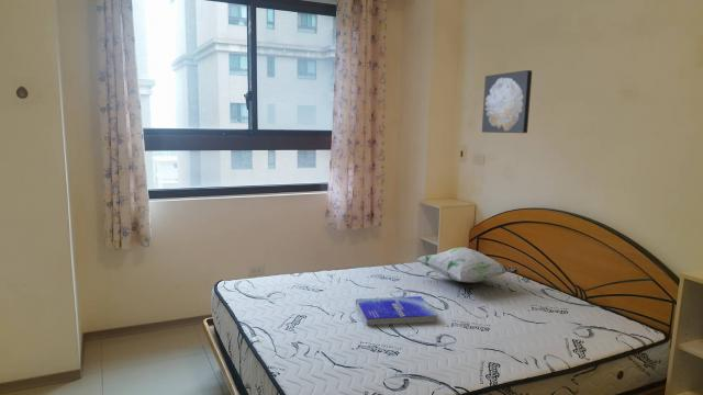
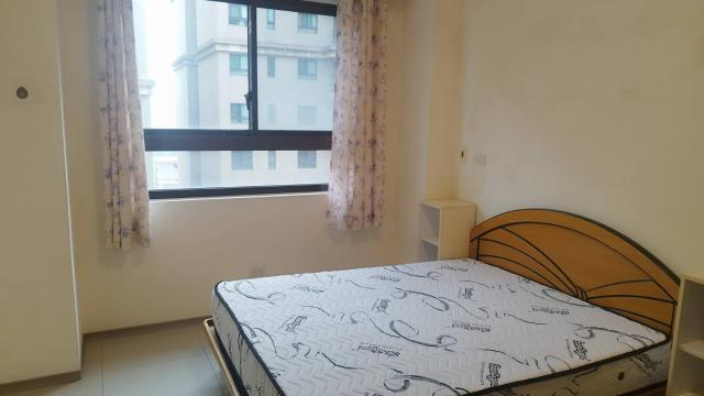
- decorative pillow (466, 264)
- book (394, 309)
- wall art (505, 103)
